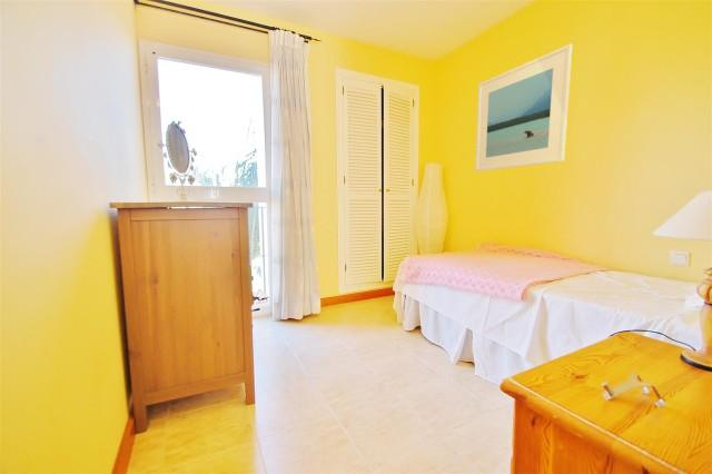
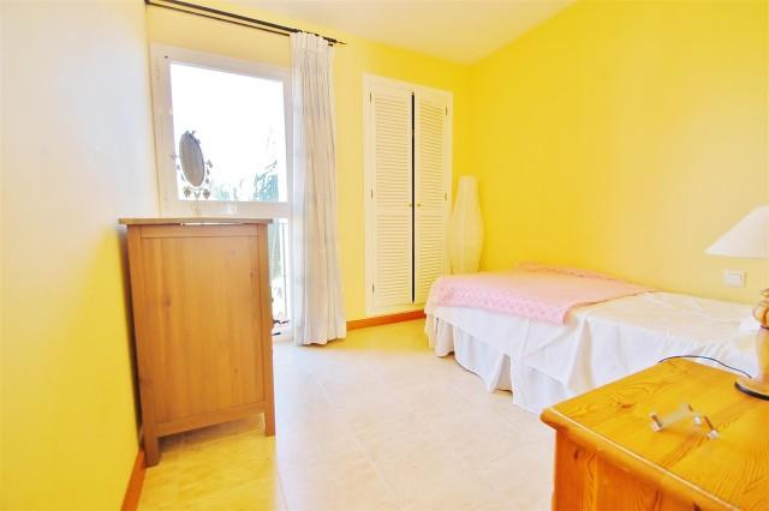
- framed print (515, 117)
